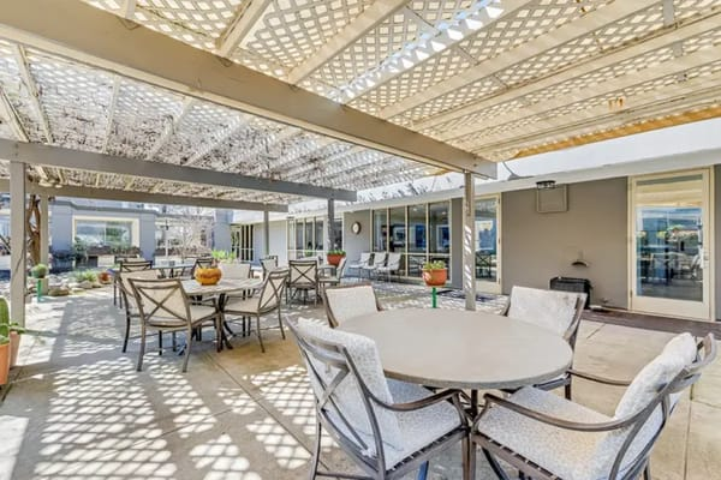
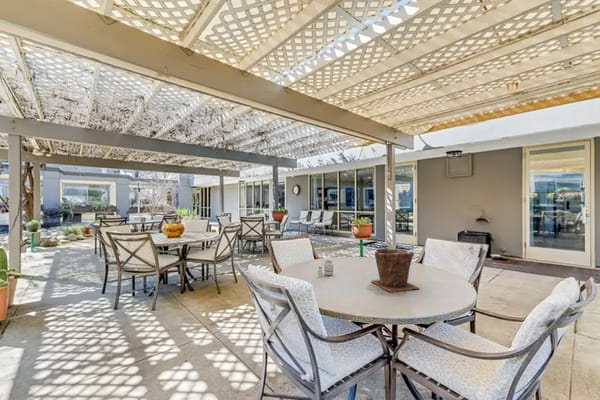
+ plant pot (394, 267)
+ candle (326, 268)
